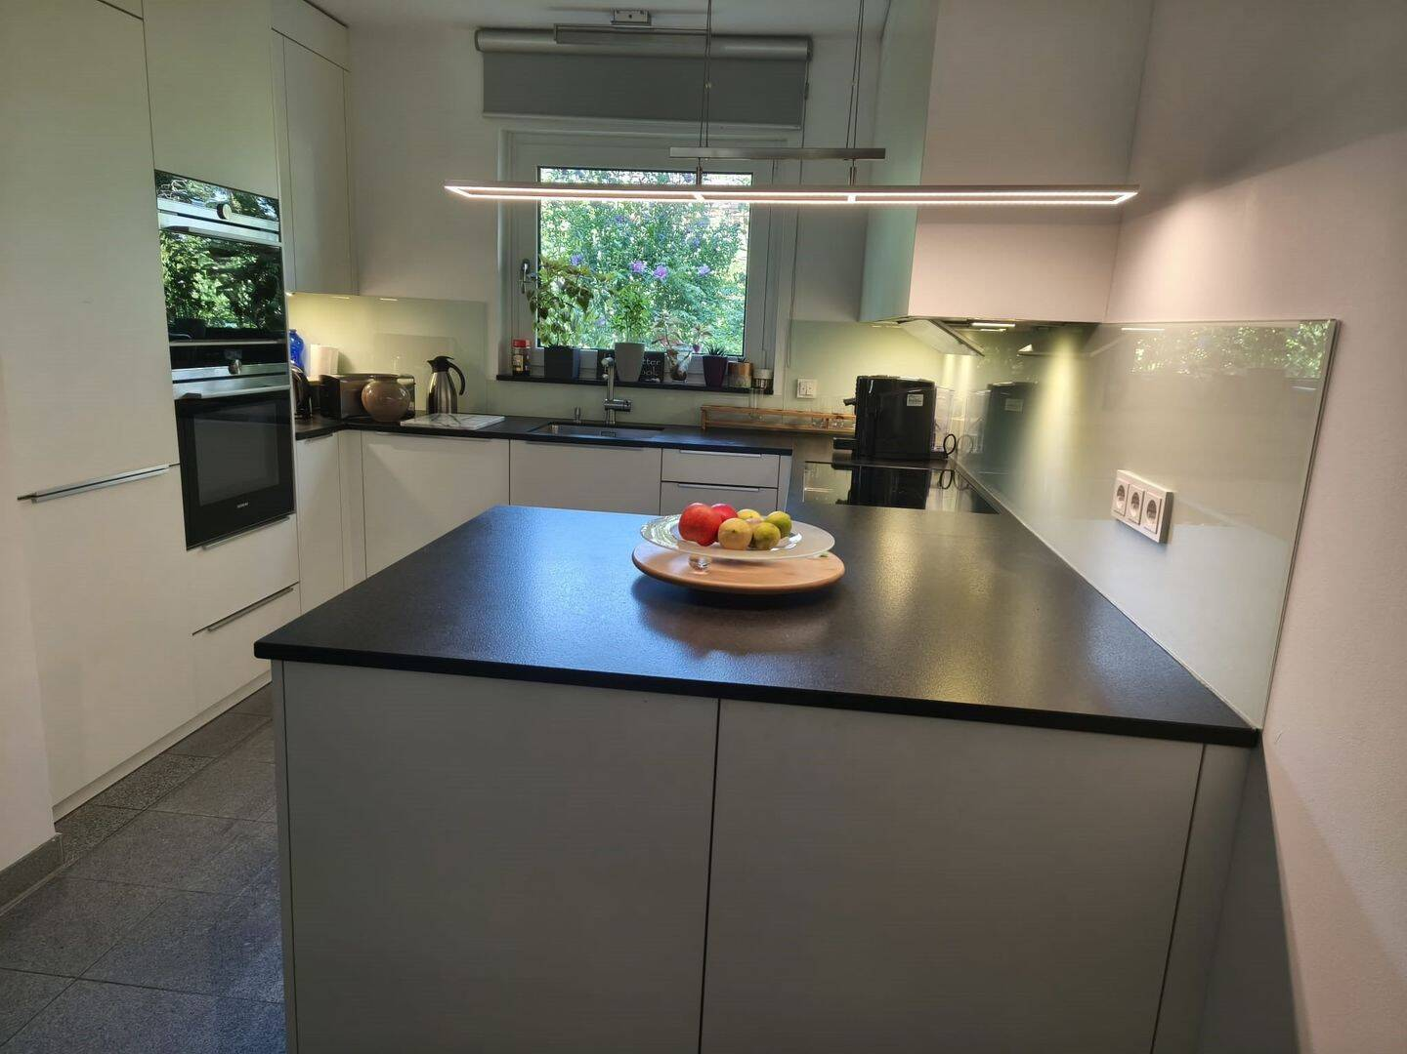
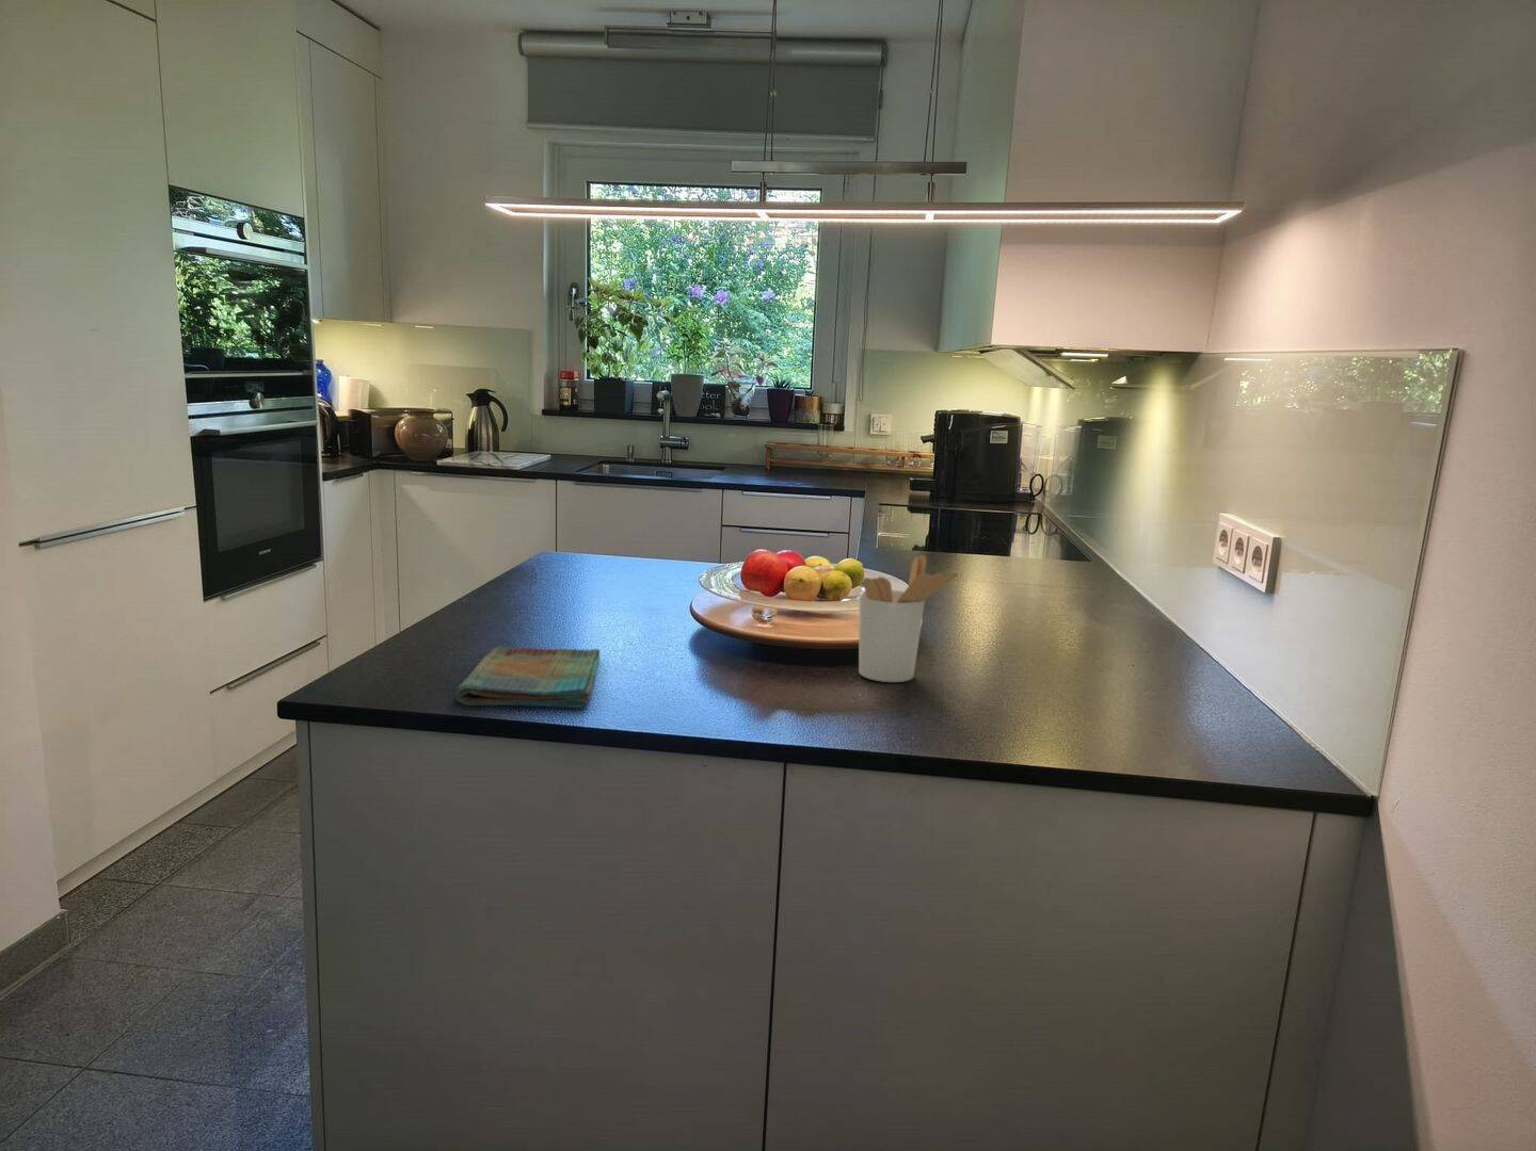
+ utensil holder (903, 619)
+ dish towel (533, 672)
